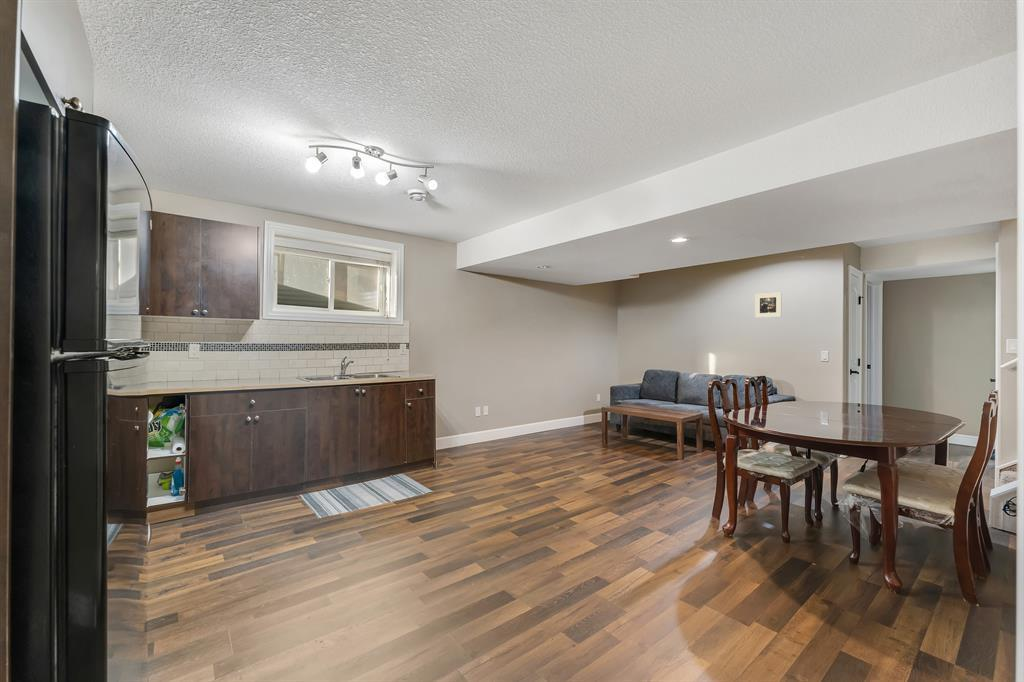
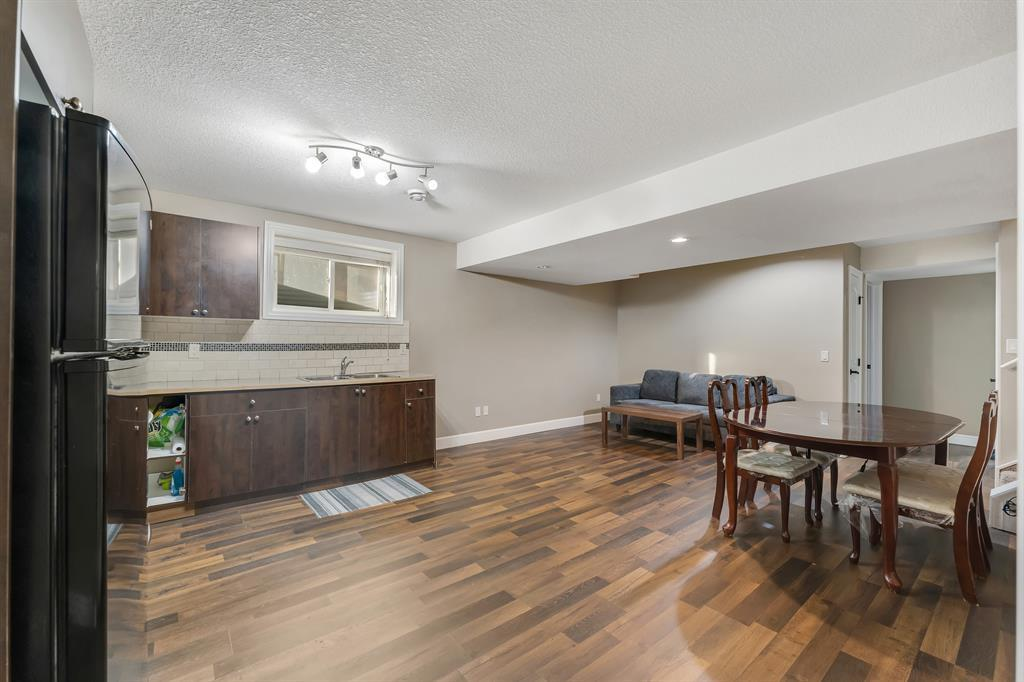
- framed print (768, 305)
